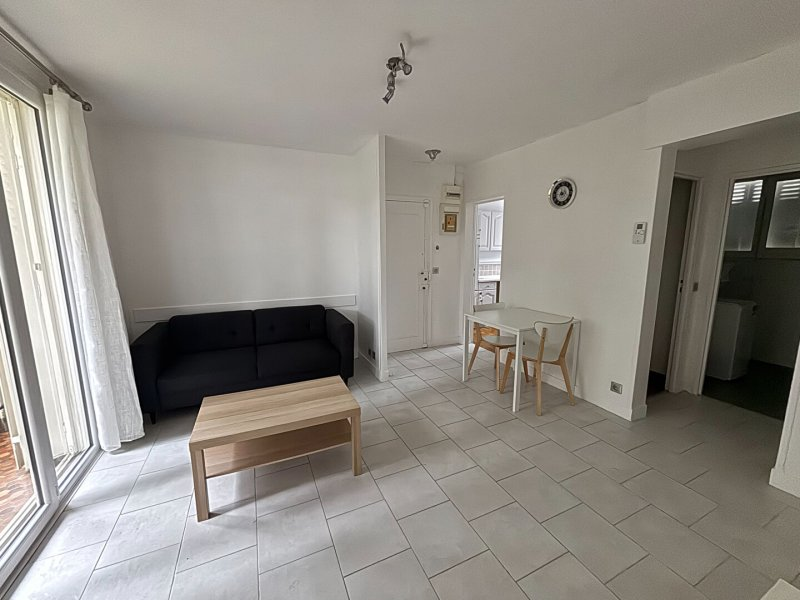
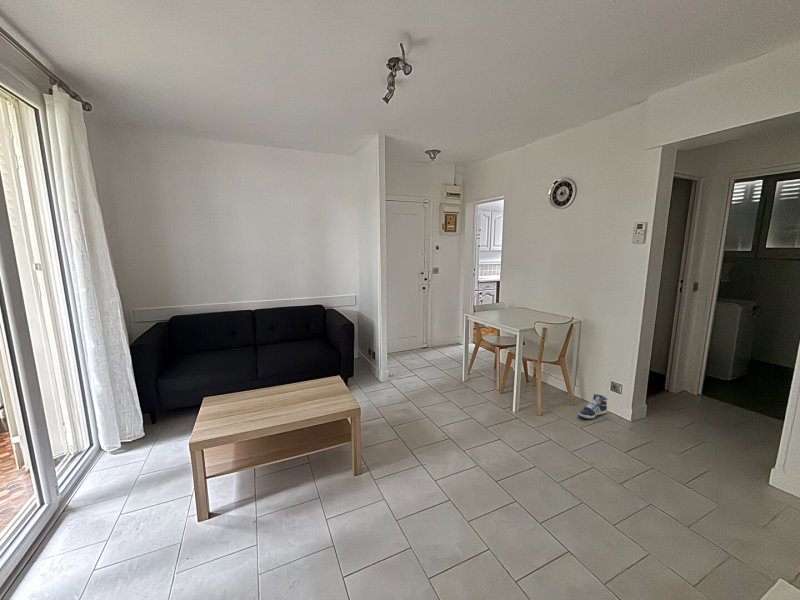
+ sneaker (593, 405)
